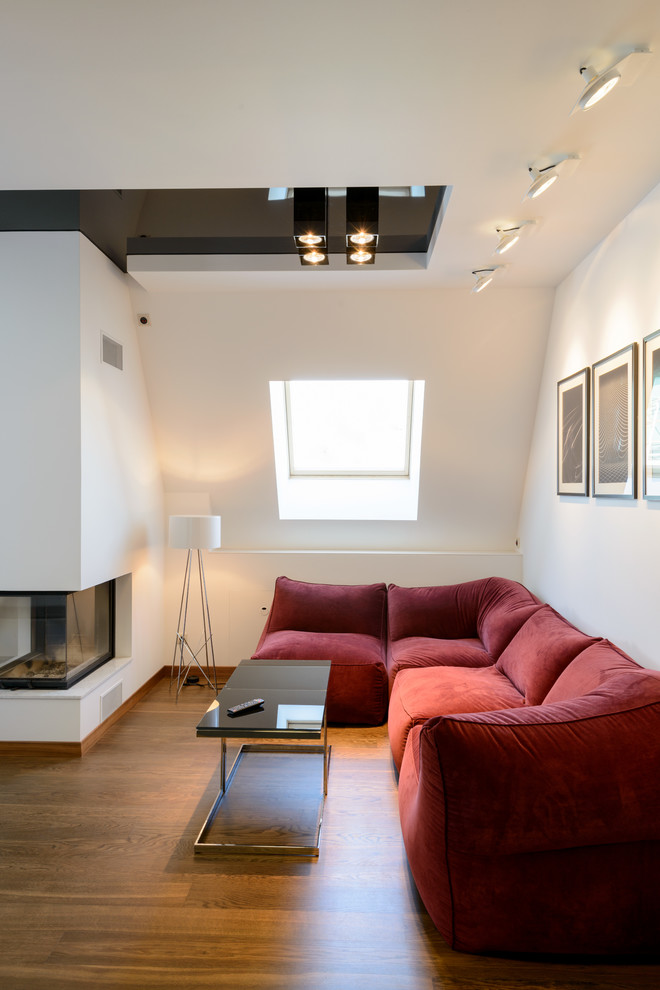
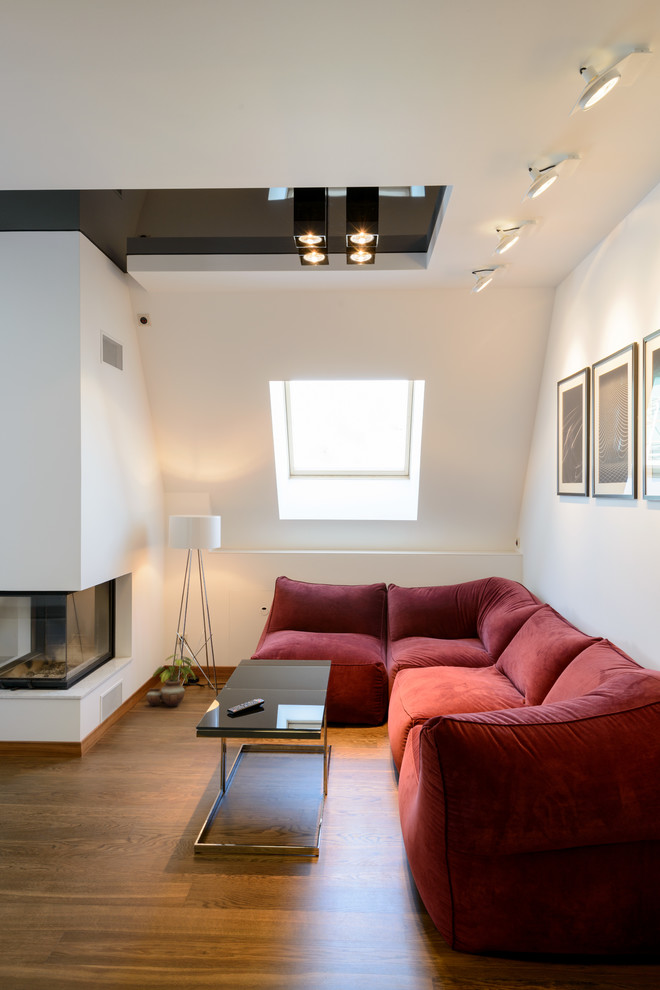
+ potted plant (172, 679)
